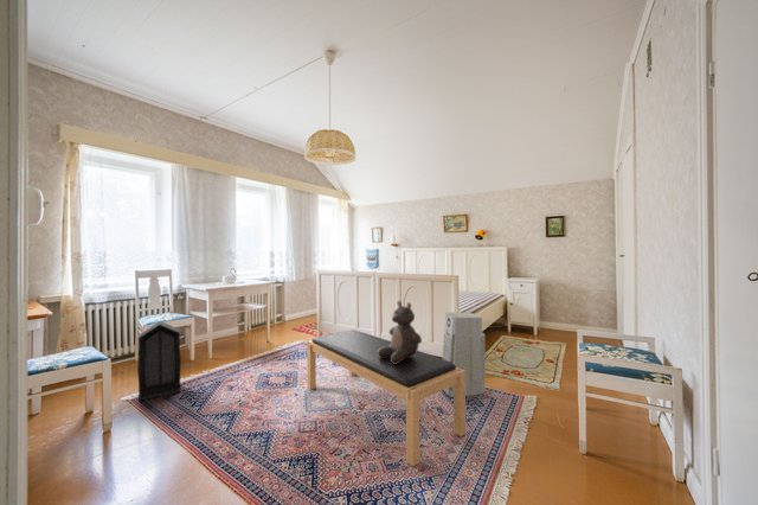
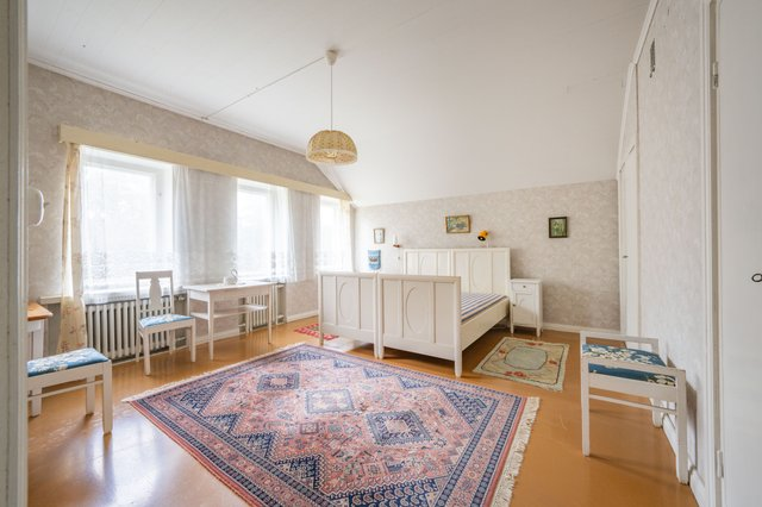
- air purifier (463, 351)
- bench (374, 377)
- teddy bear (398, 330)
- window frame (160, 357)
